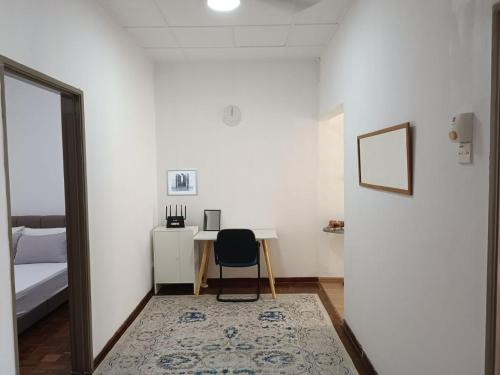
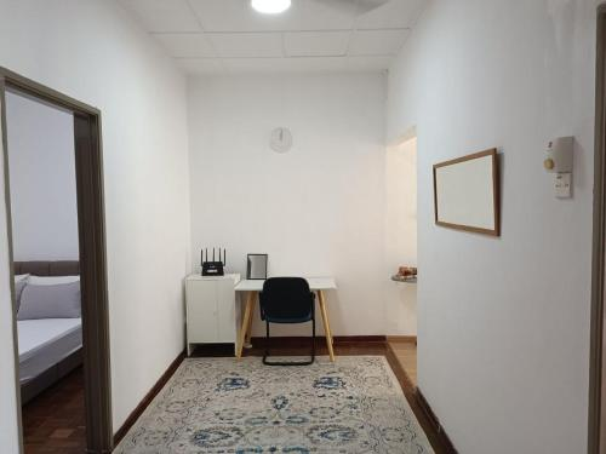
- wall art (182, 182)
